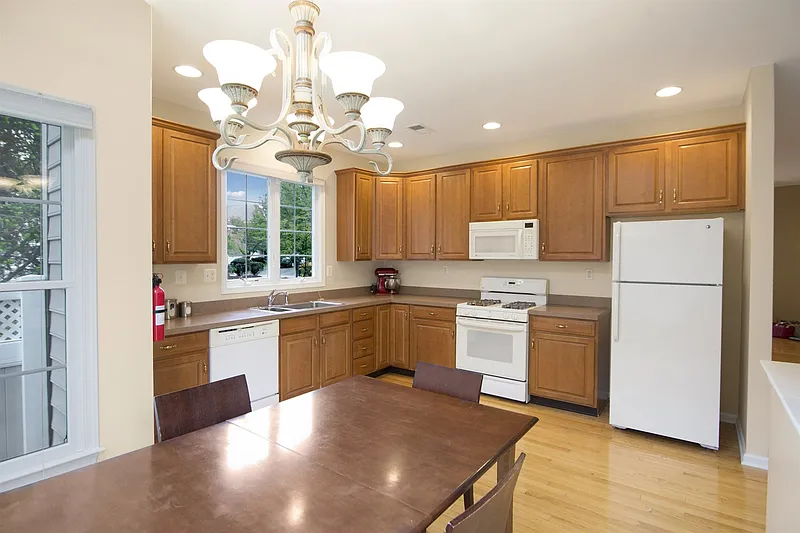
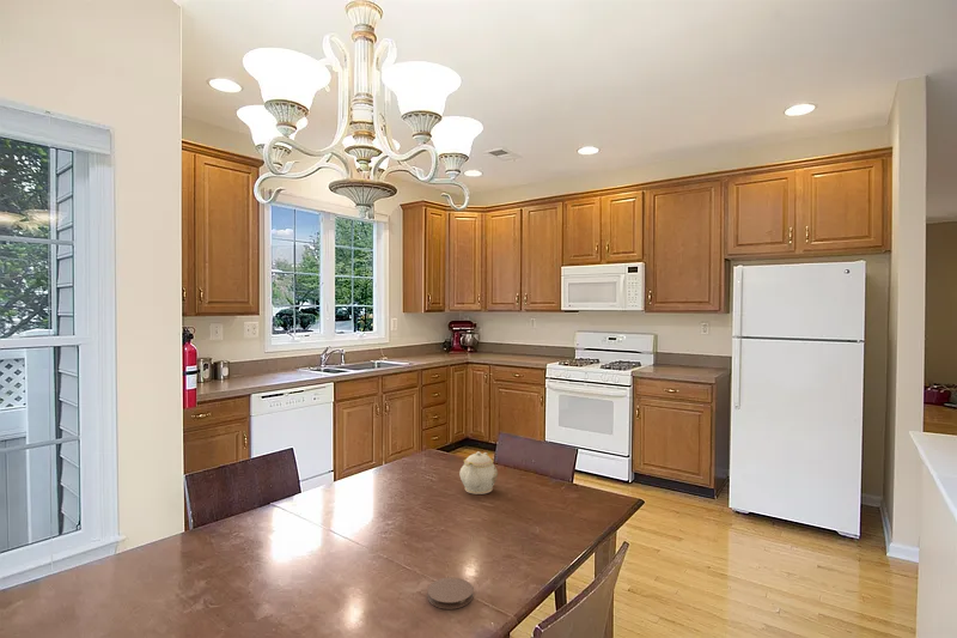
+ teapot (478, 469)
+ coaster (450, 593)
